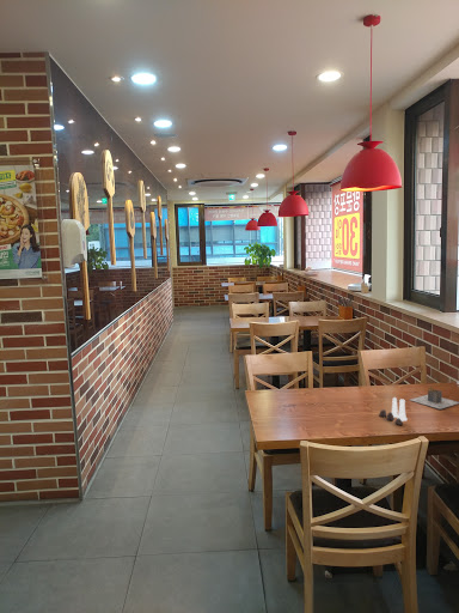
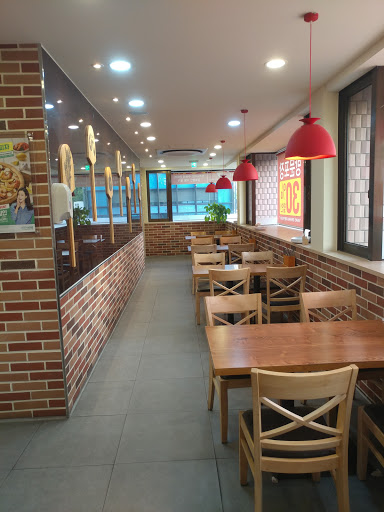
- napkin holder (434, 394)
- salt and pepper shaker set (394, 408)
